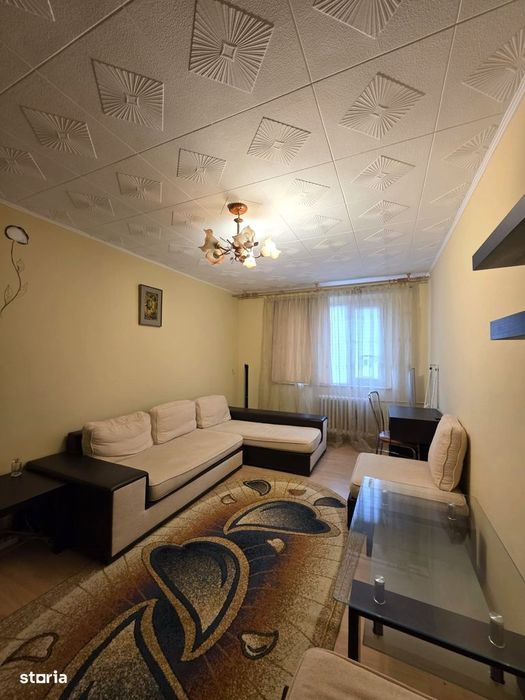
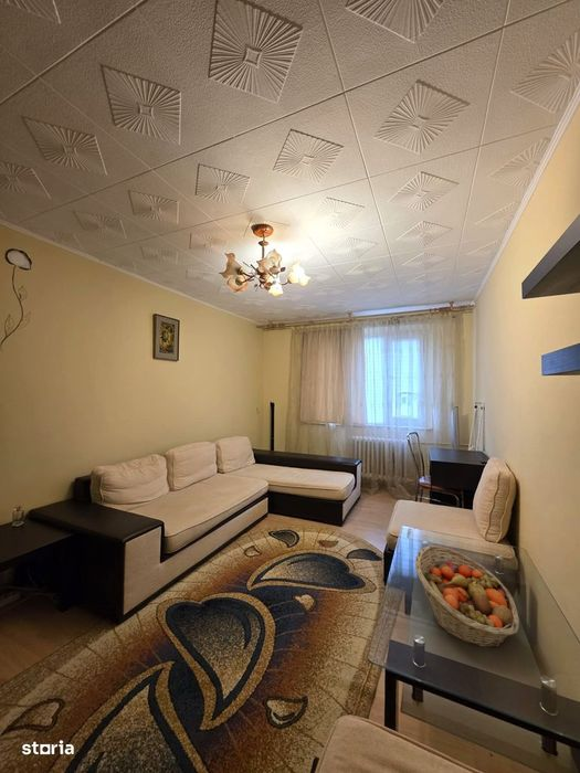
+ fruit basket (463, 591)
